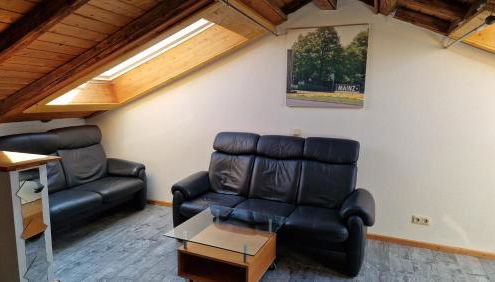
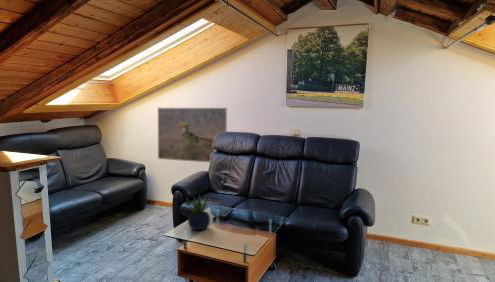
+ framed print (191, 134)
+ potted plant (198, 211)
